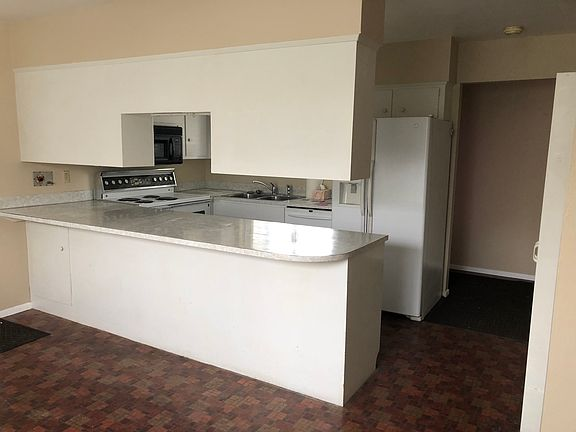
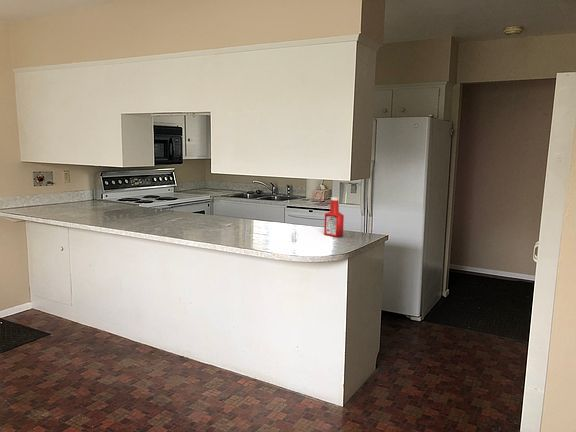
+ soap bottle (334, 216)
